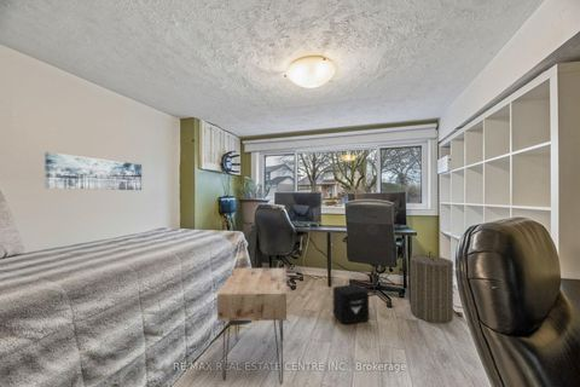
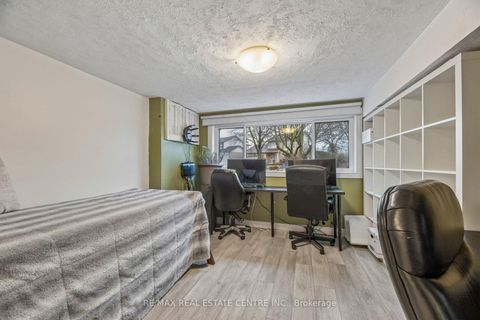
- nightstand (256, 319)
- air purifier (350, 304)
- wall art (102, 174)
- laundry hamper (430, 282)
